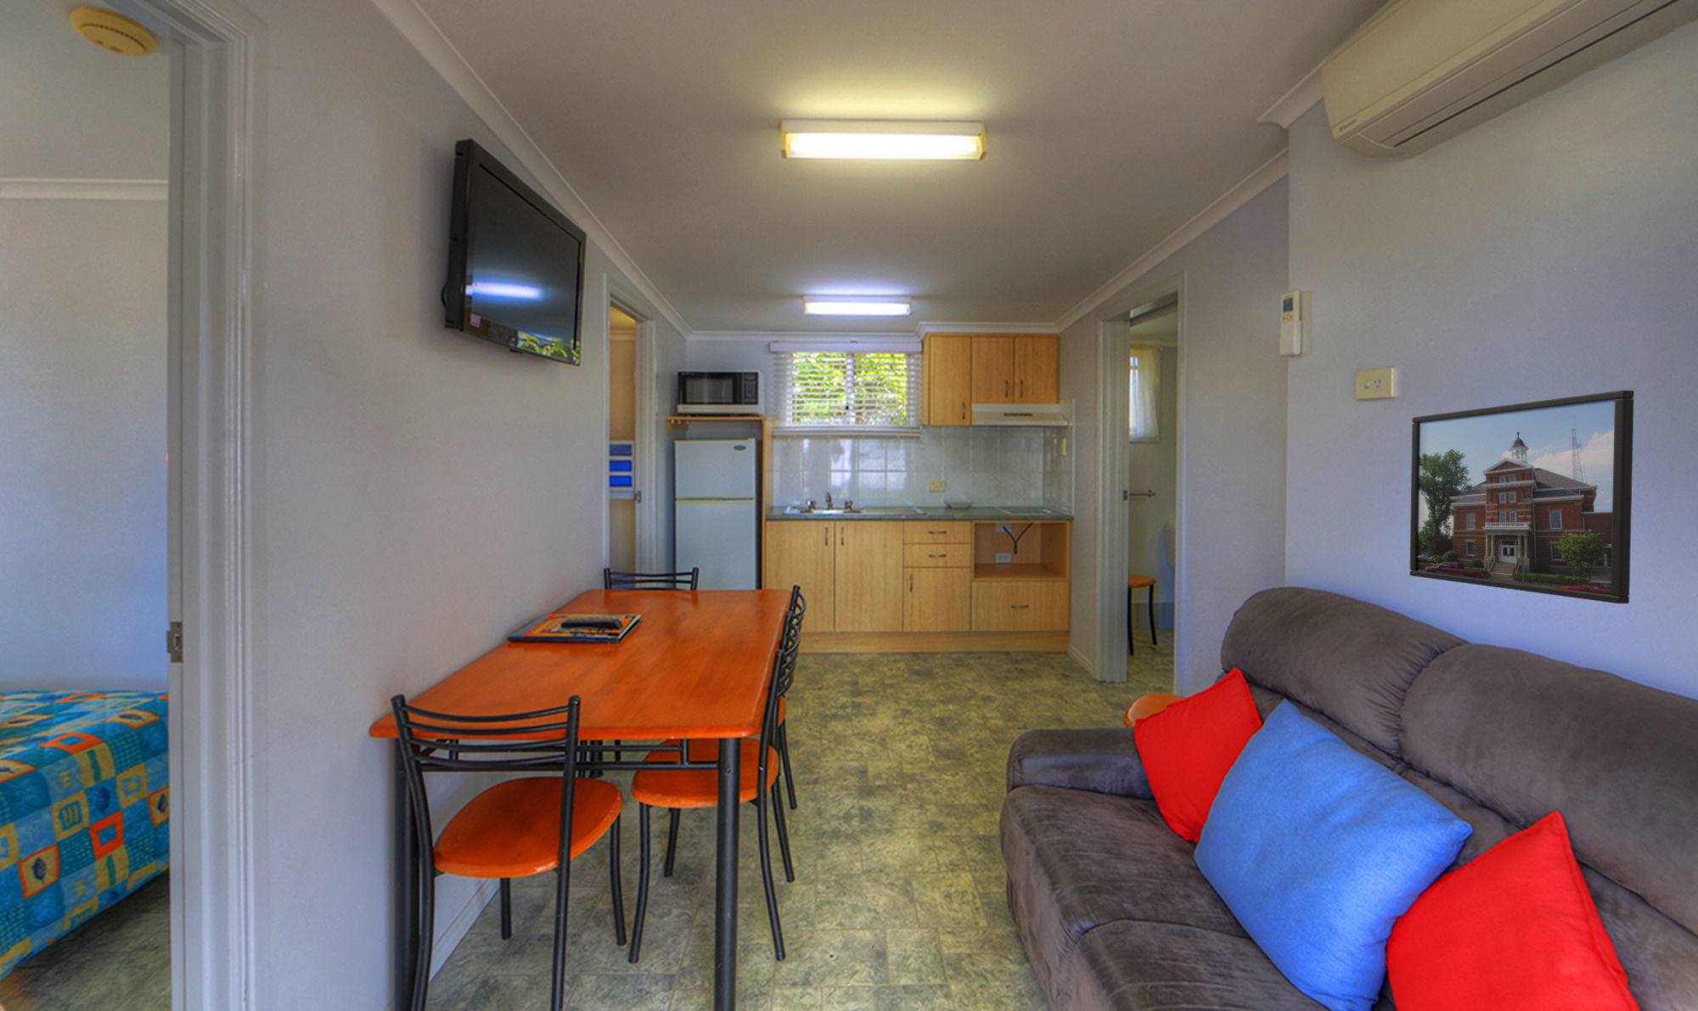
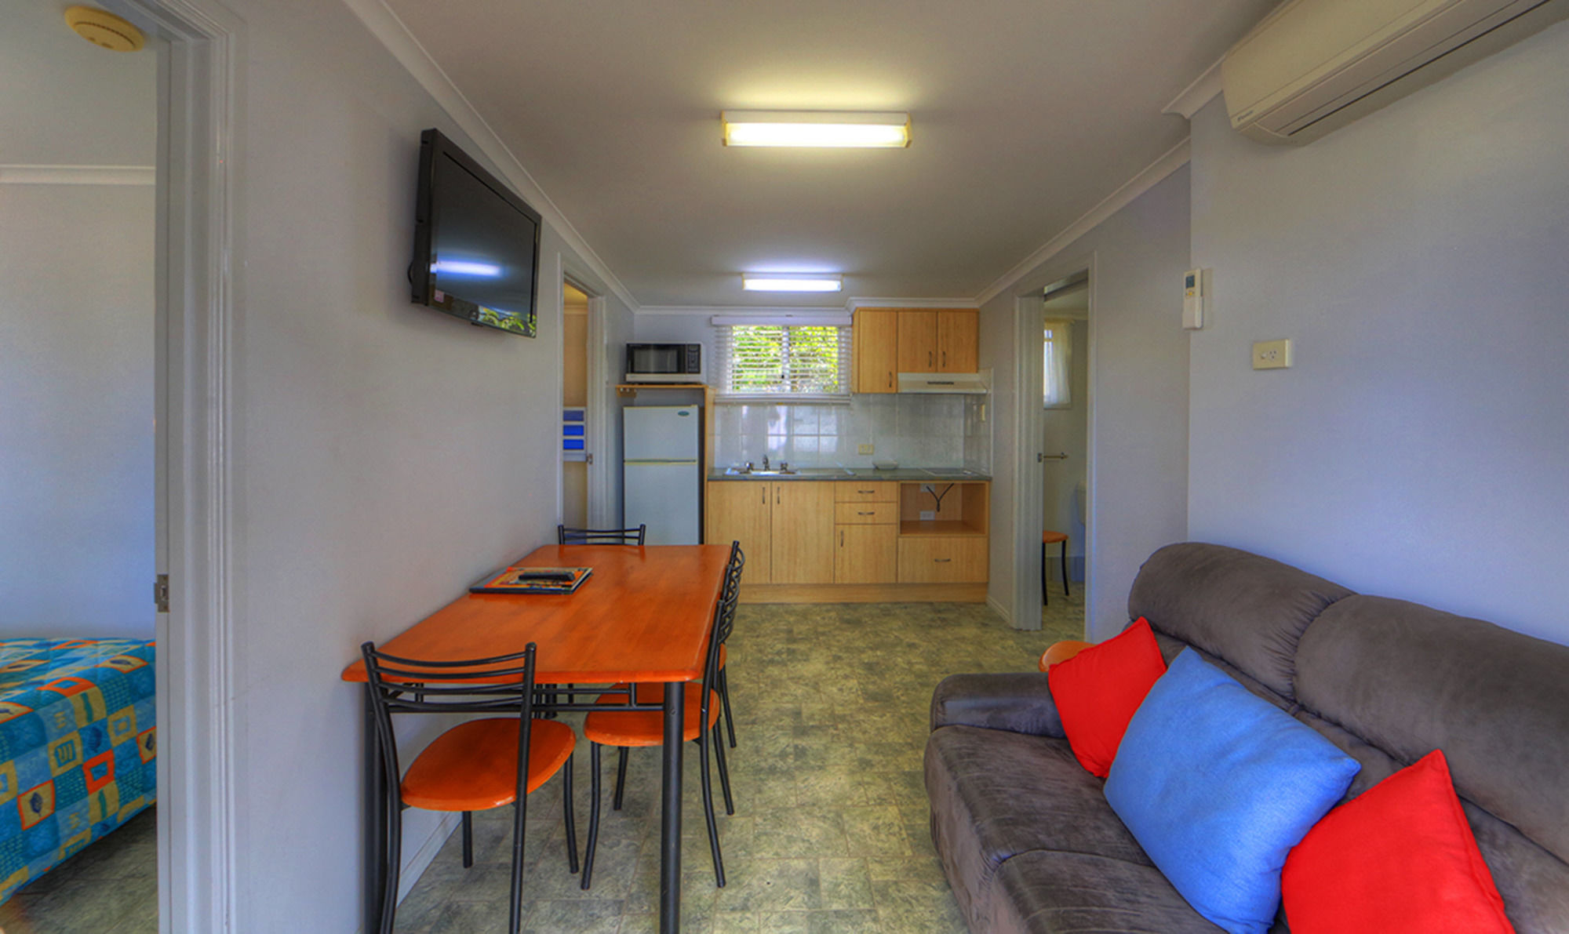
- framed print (1504, 497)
